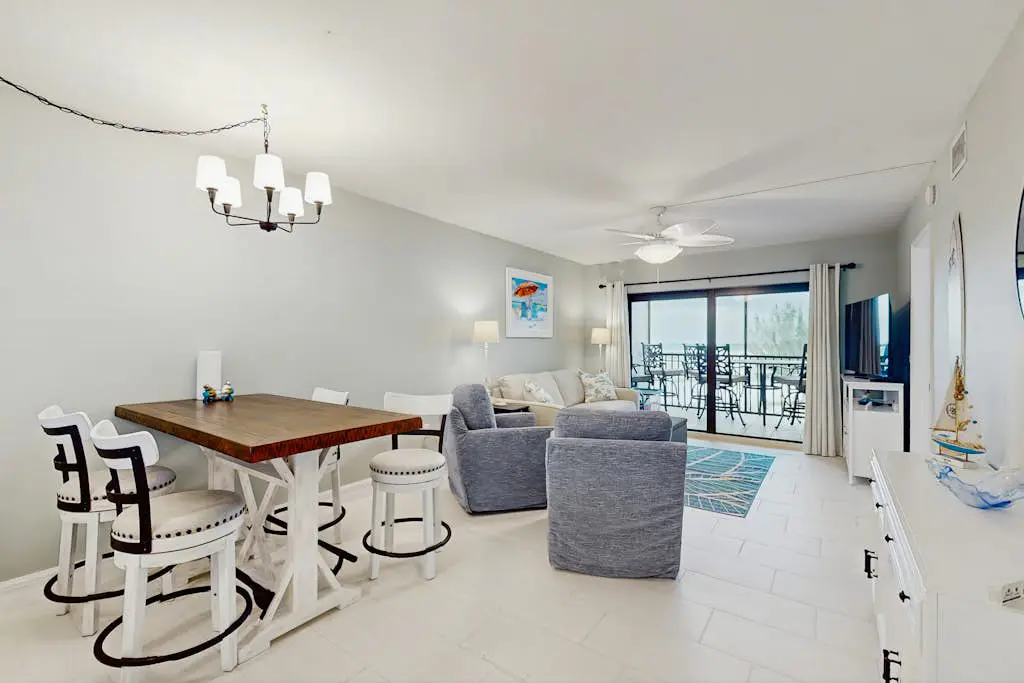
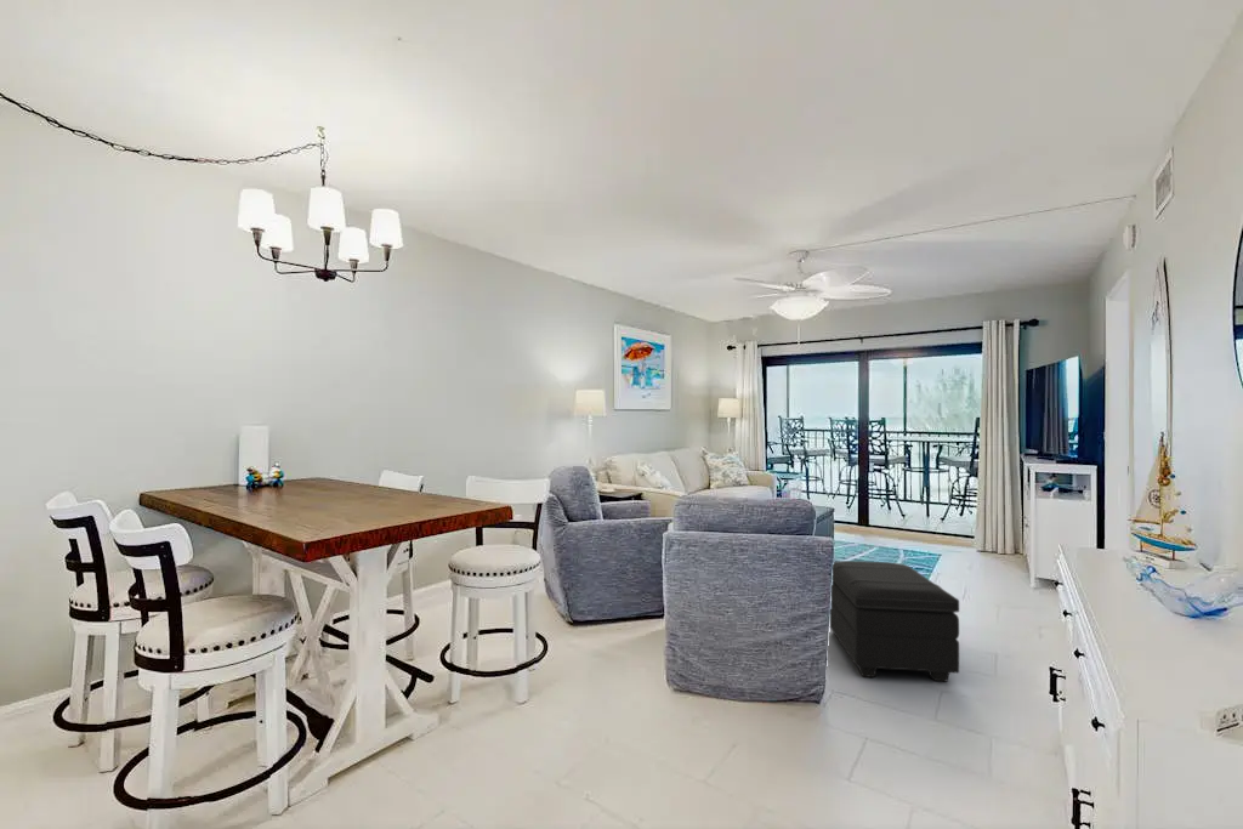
+ footstool (884, 613)
